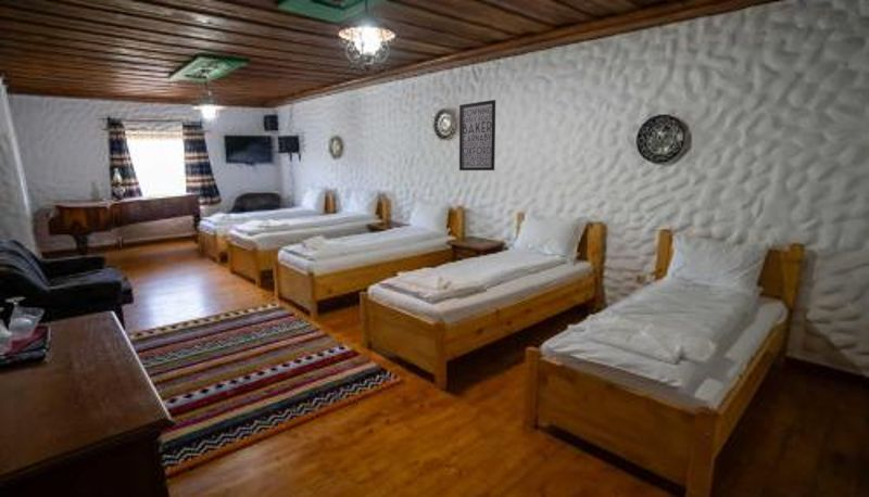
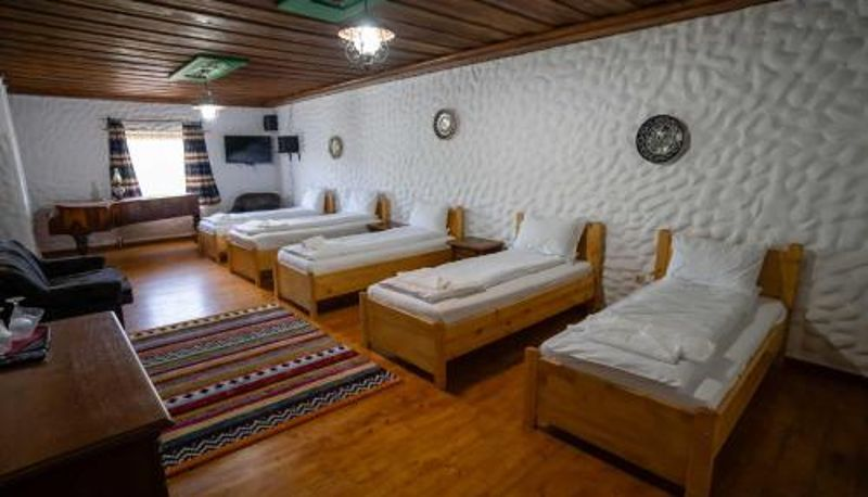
- wall art (476, 137)
